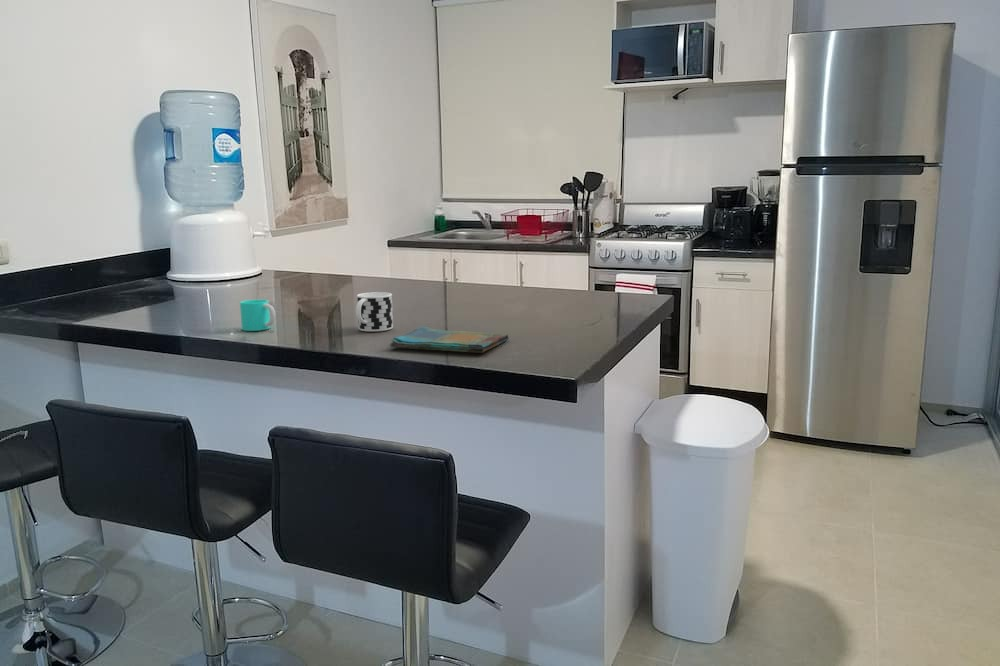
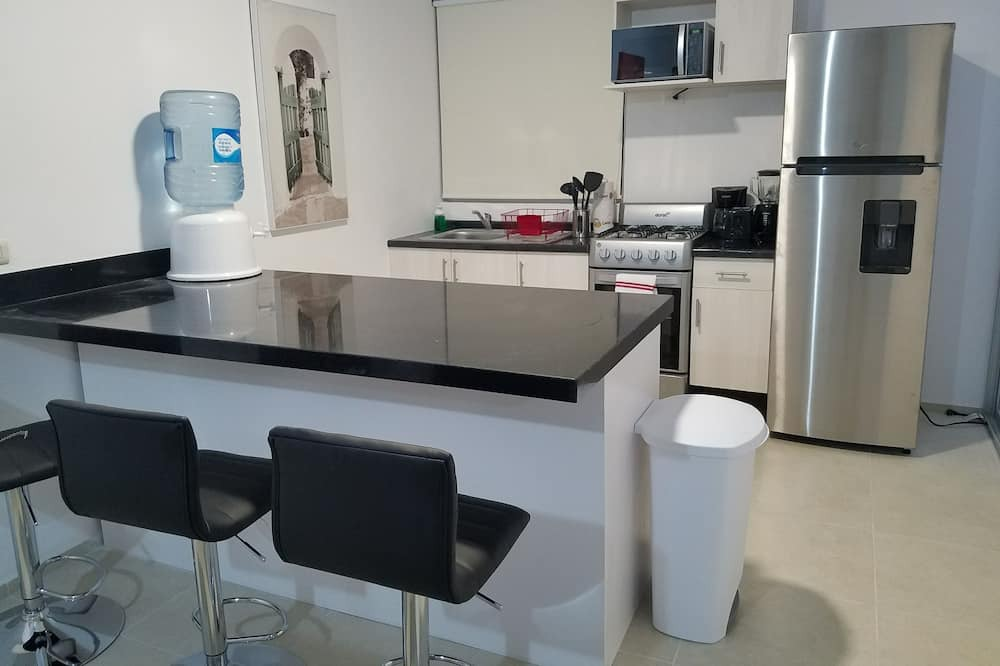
- dish towel (450, 339)
- cup (371, 312)
- cup (259, 315)
